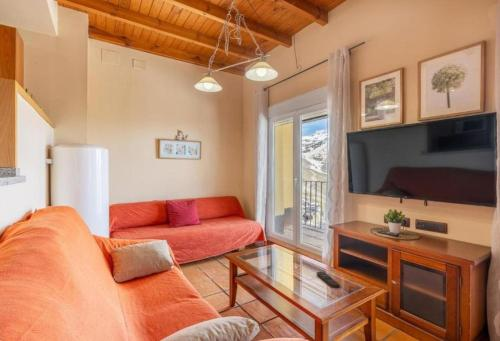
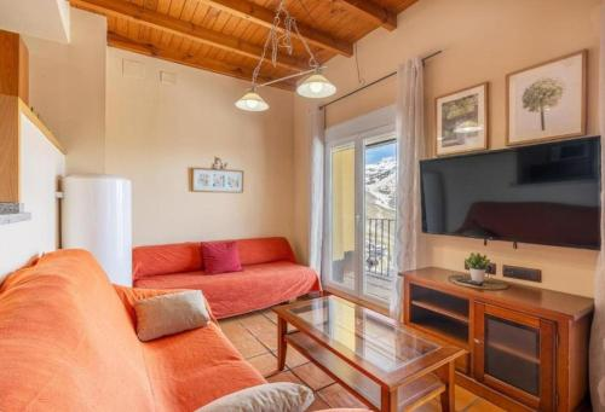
- remote control (327, 279)
